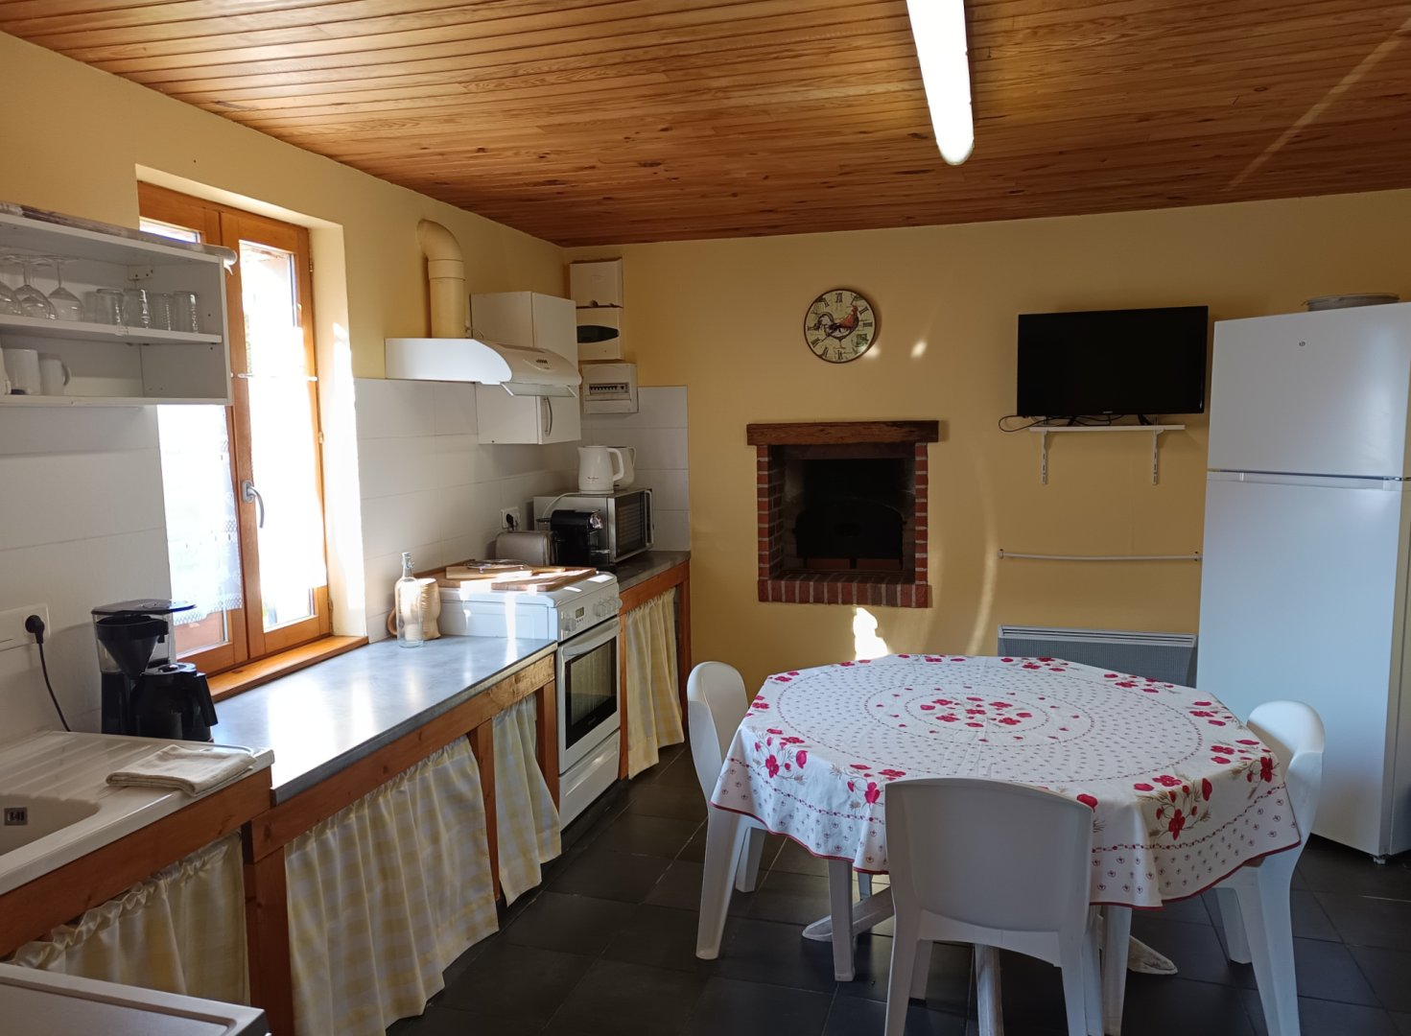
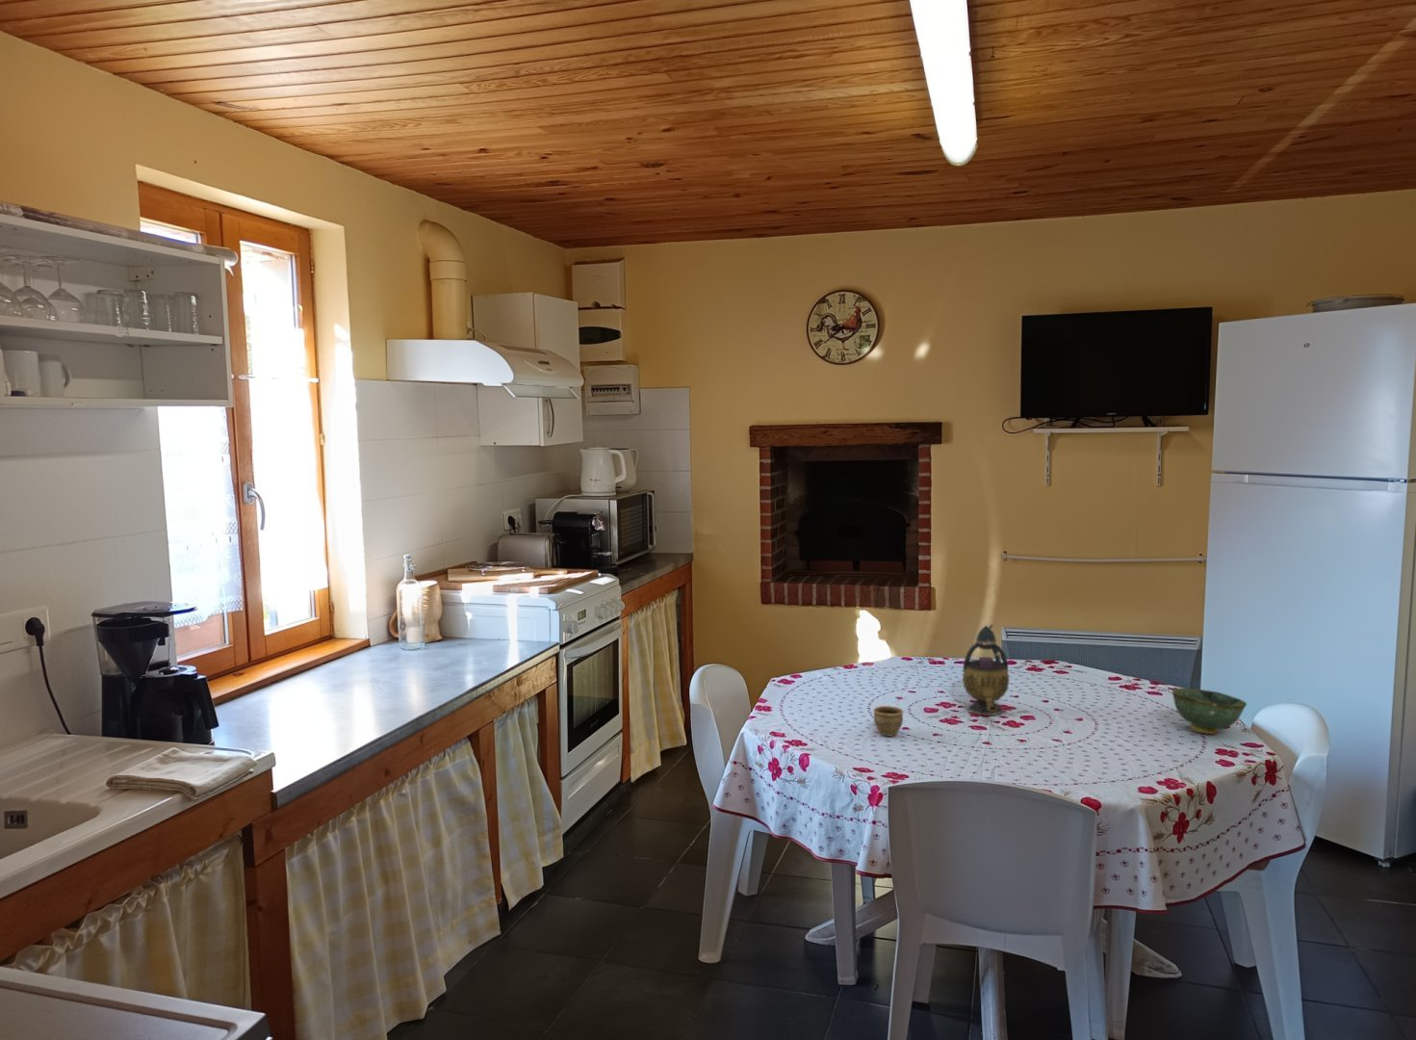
+ teapot (986, 672)
+ bowl (1208, 711)
+ cup (889, 720)
